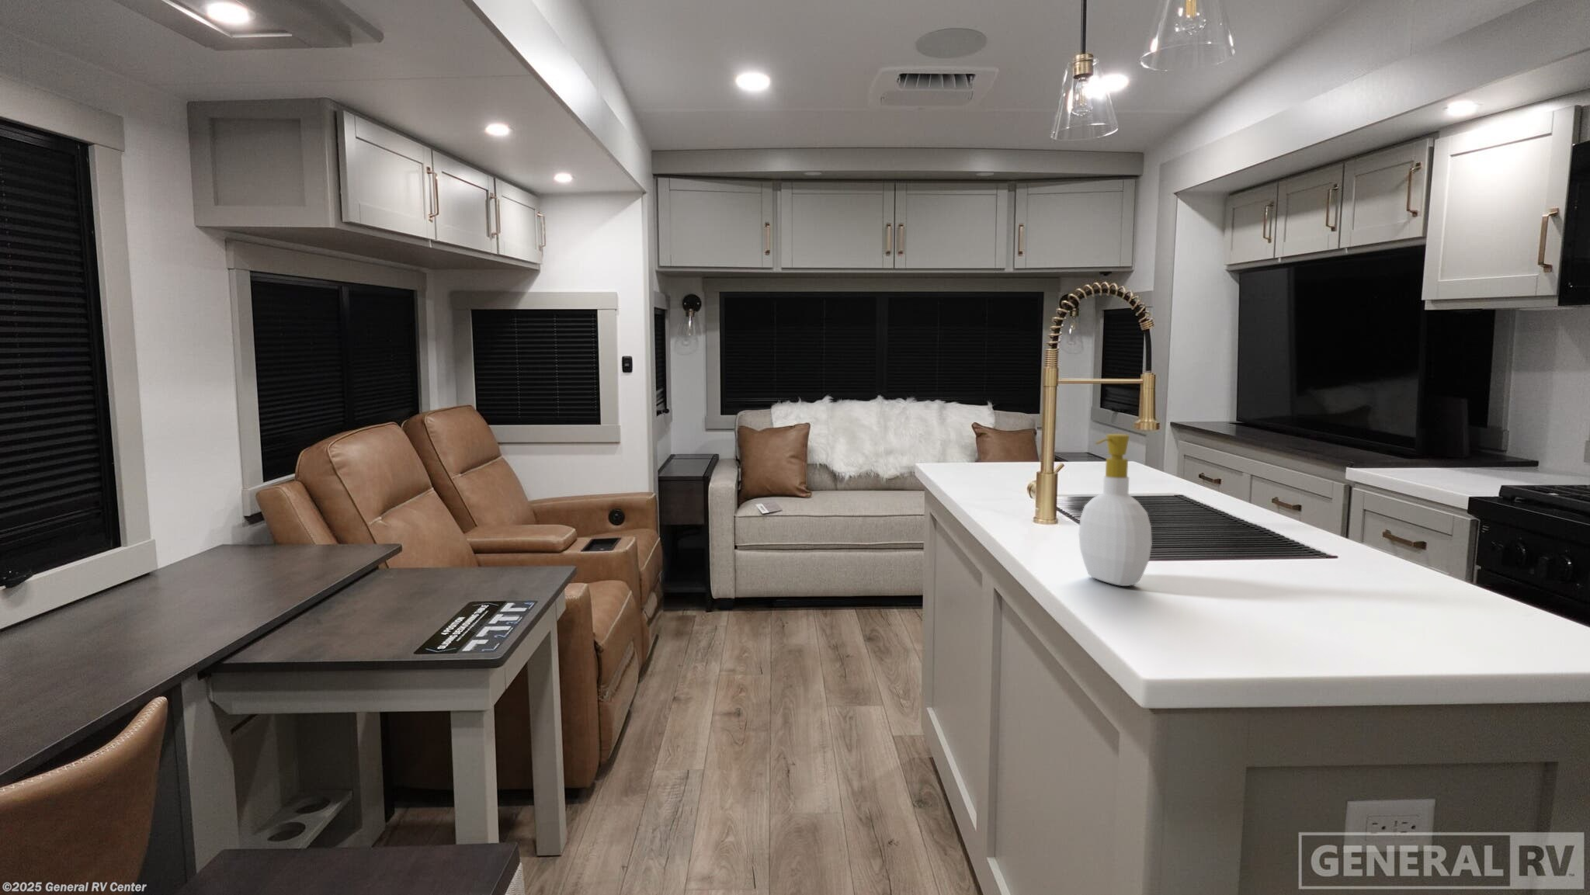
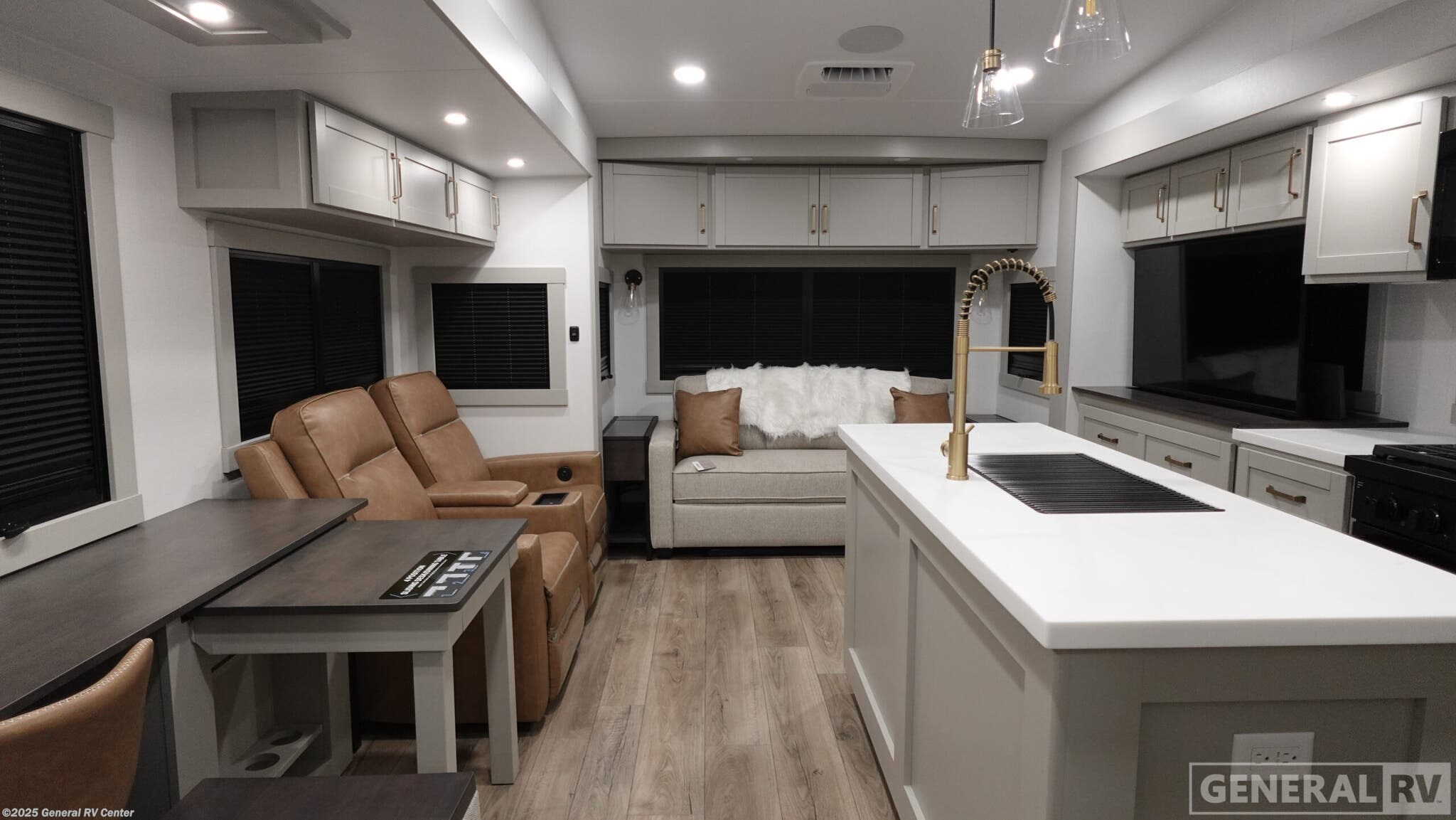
- soap bottle (1113, 508)
